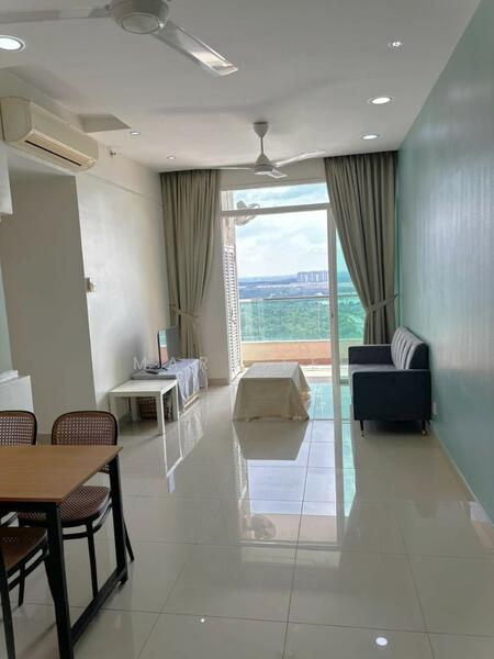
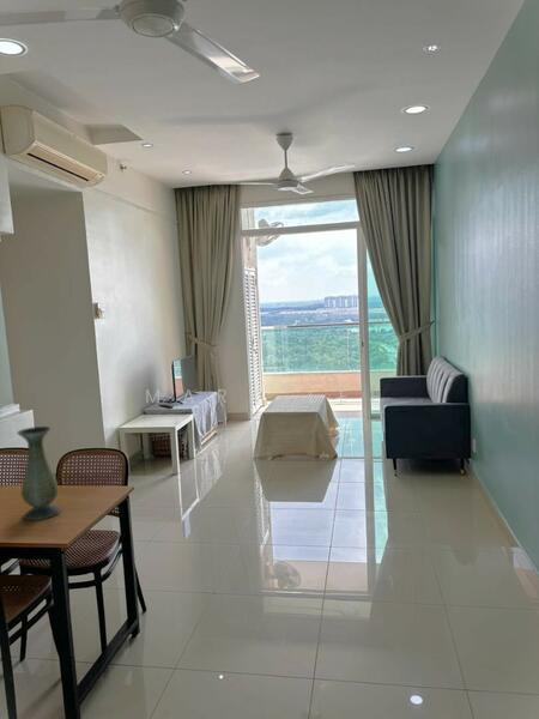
+ vase (37, 471)
